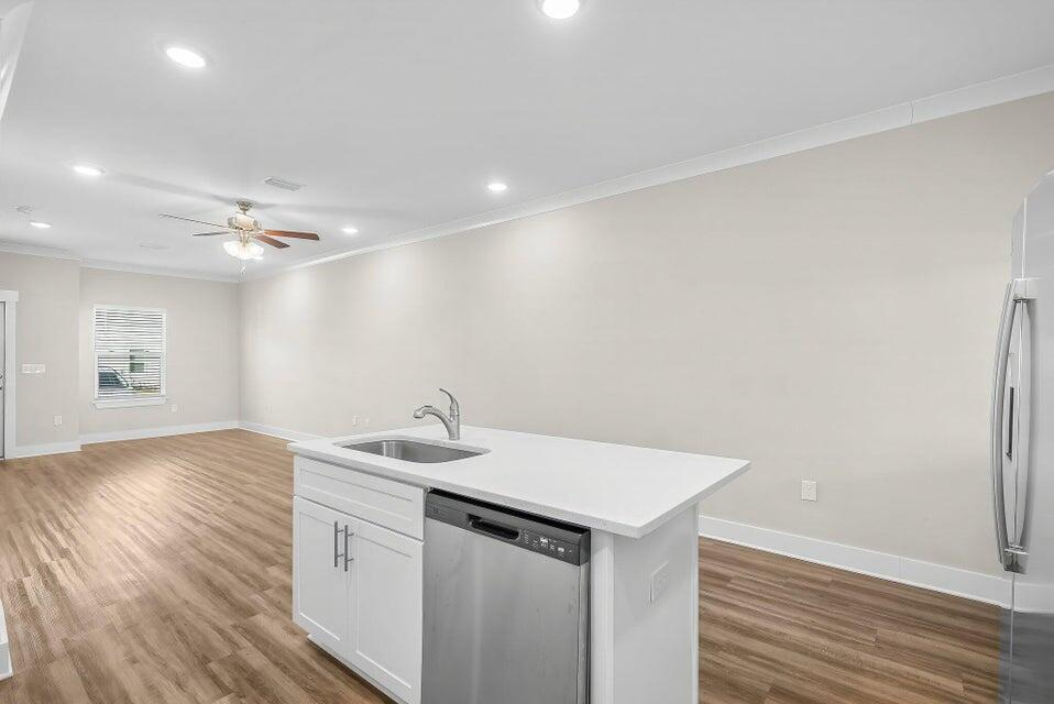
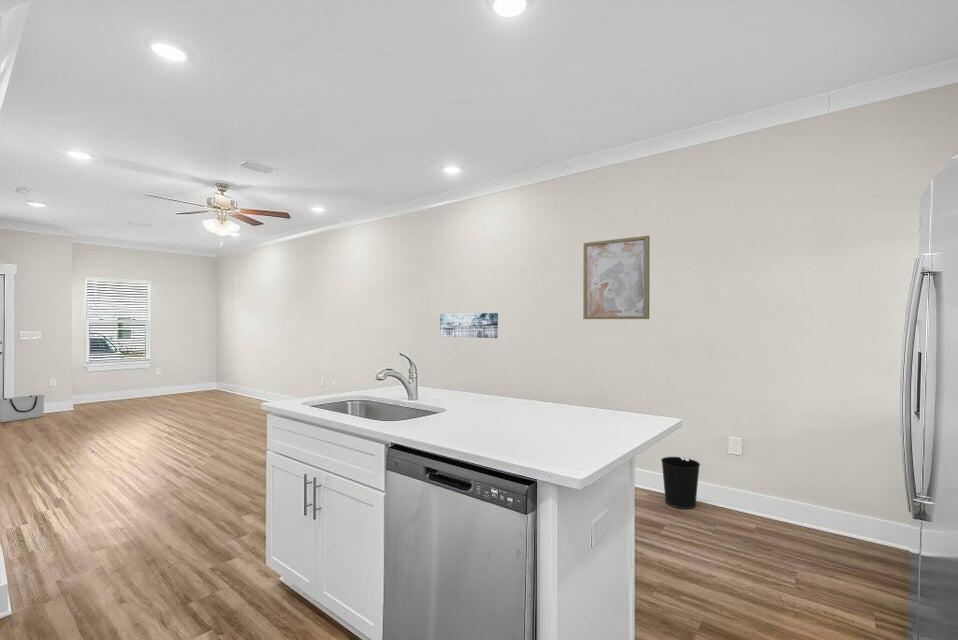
+ wall art (614, 279)
+ storage bin (21, 408)
+ wastebasket (680, 482)
+ wall art (467, 325)
